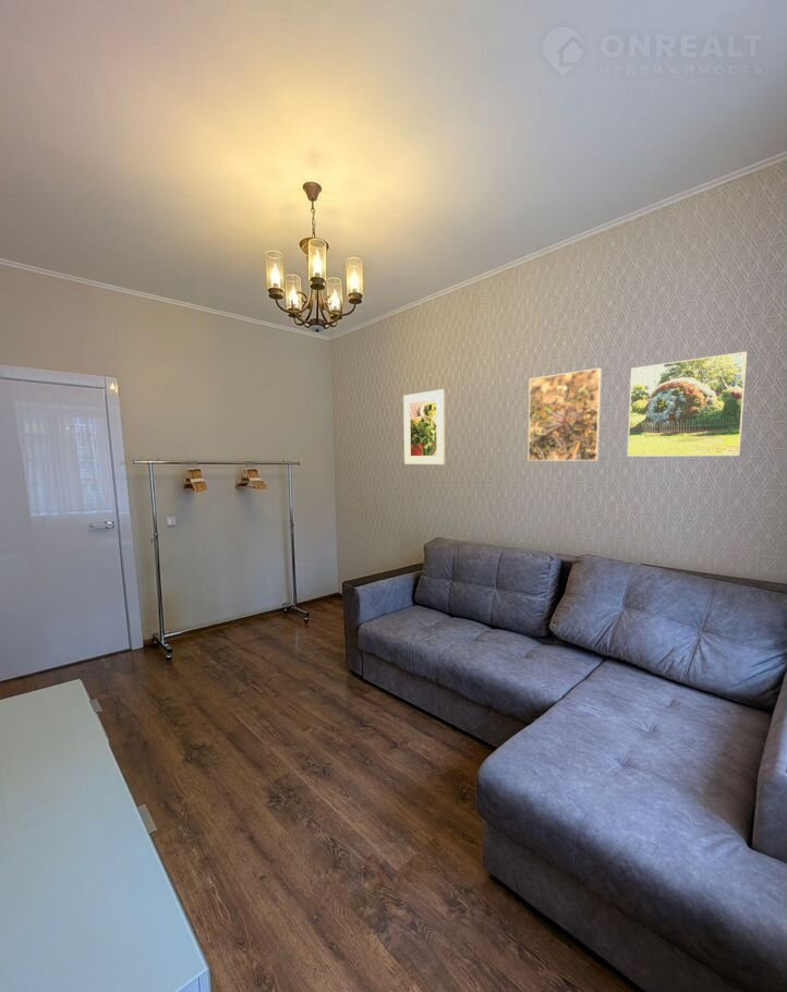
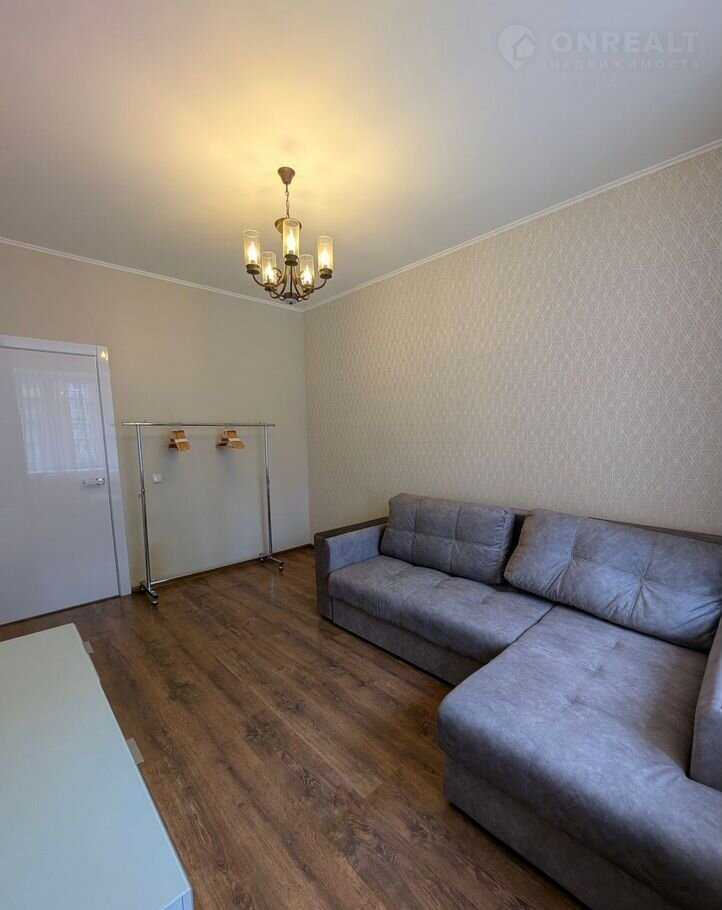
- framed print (423, 428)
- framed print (562, 418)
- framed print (681, 409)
